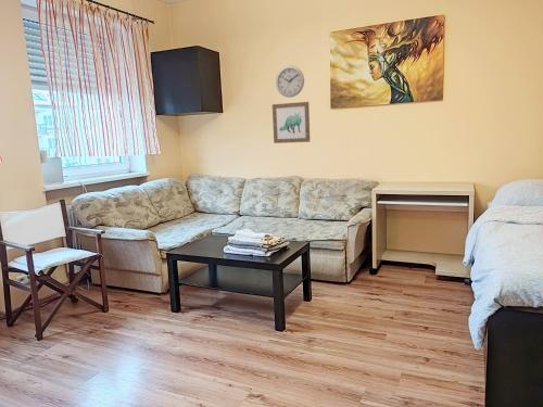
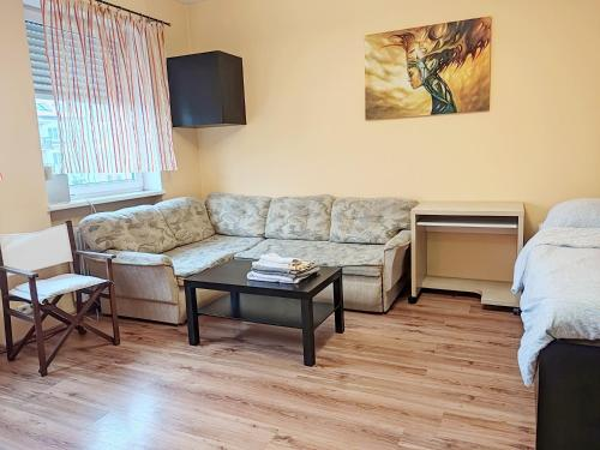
- wall clock (289, 81)
- wall art (290, 123)
